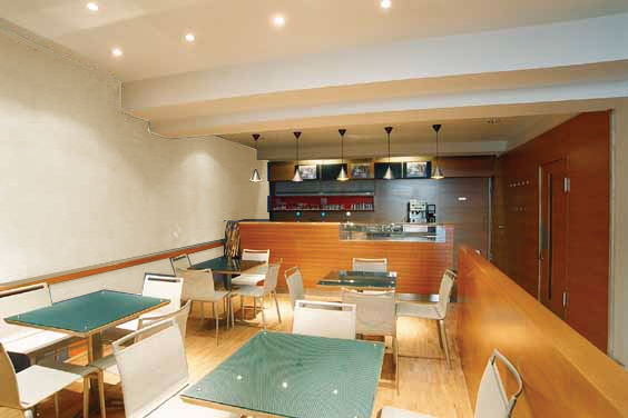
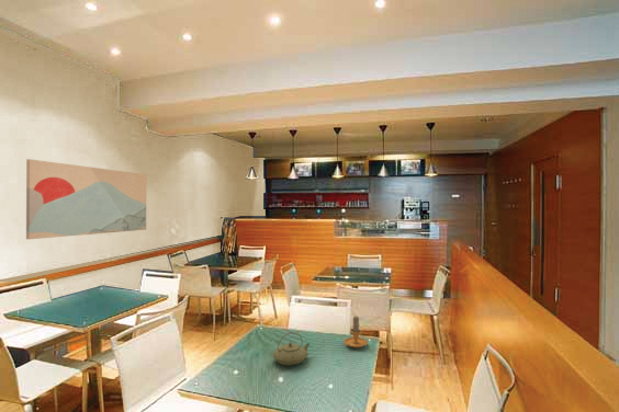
+ teapot (292, 345)
+ candle (353, 330)
+ wall art (97, 201)
